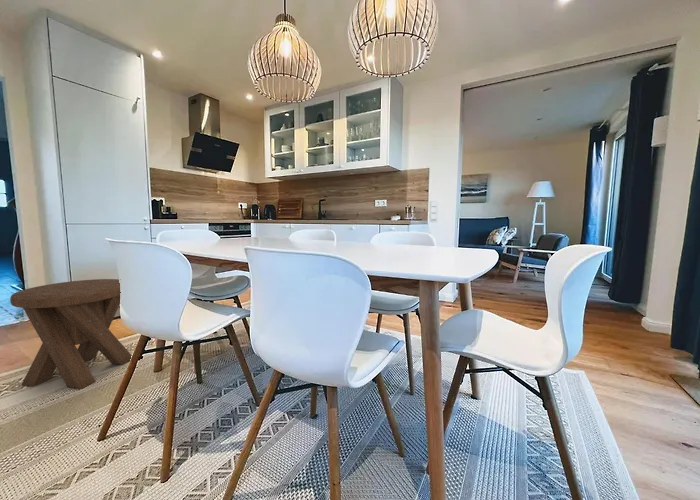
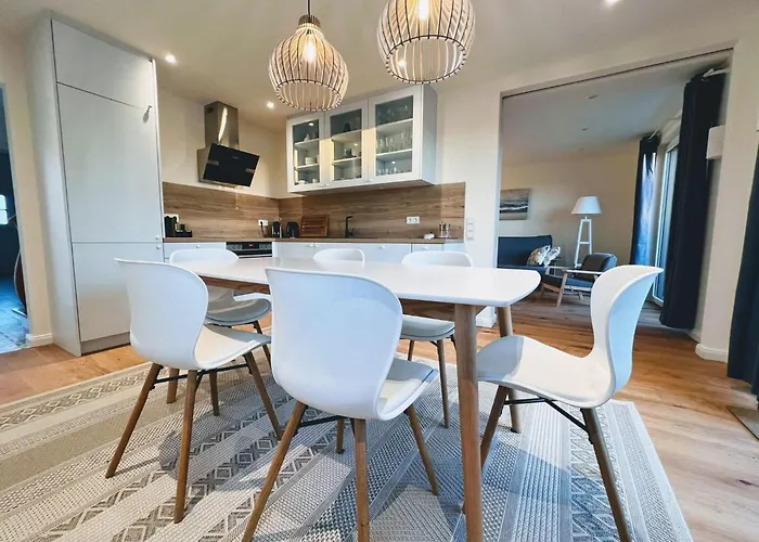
- music stool (79, 329)
